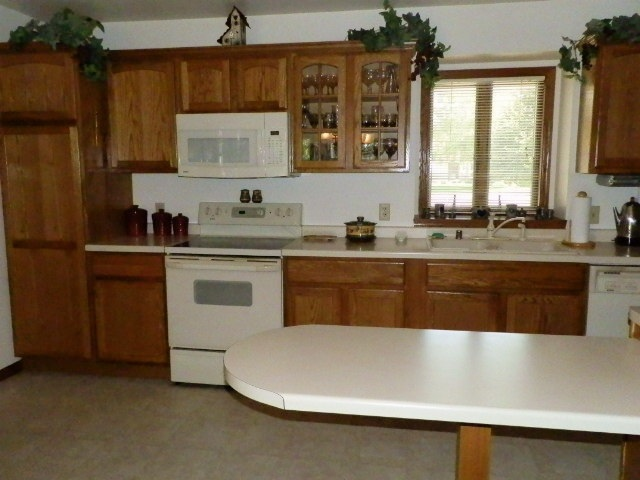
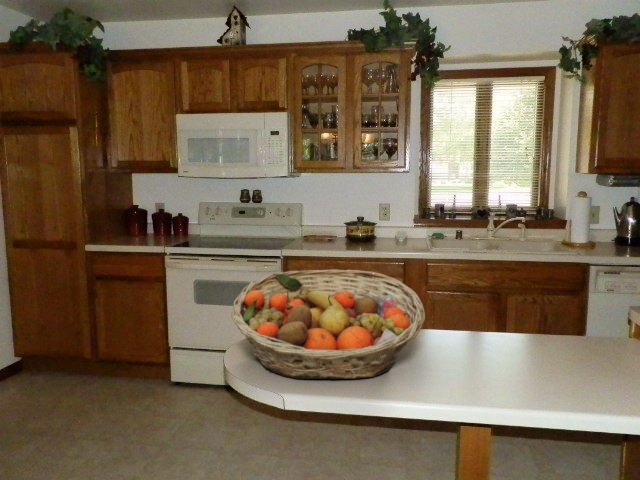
+ fruit basket (327, 319)
